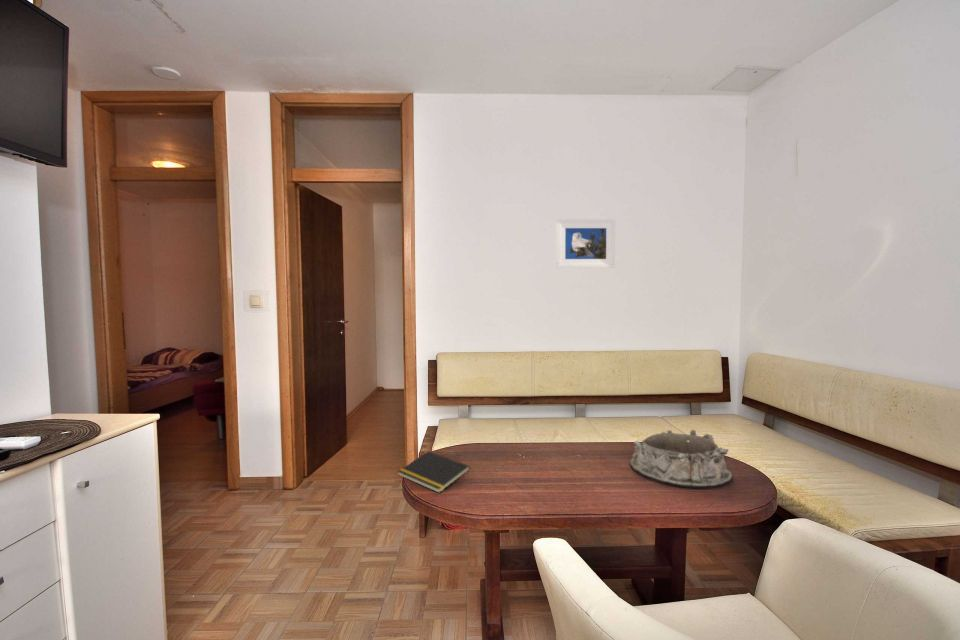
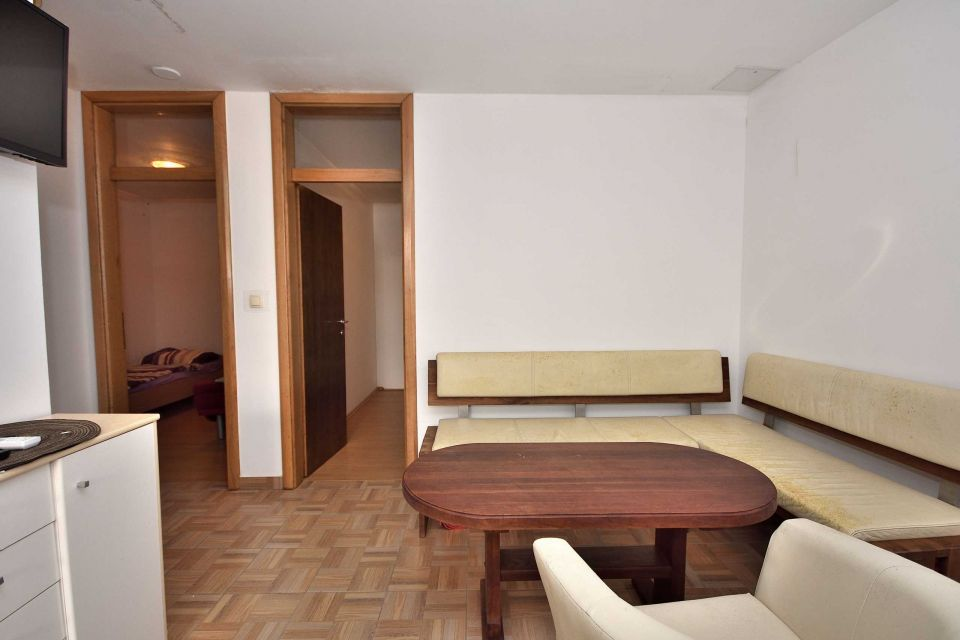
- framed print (585, 243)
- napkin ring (680, 455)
- notepad (433, 470)
